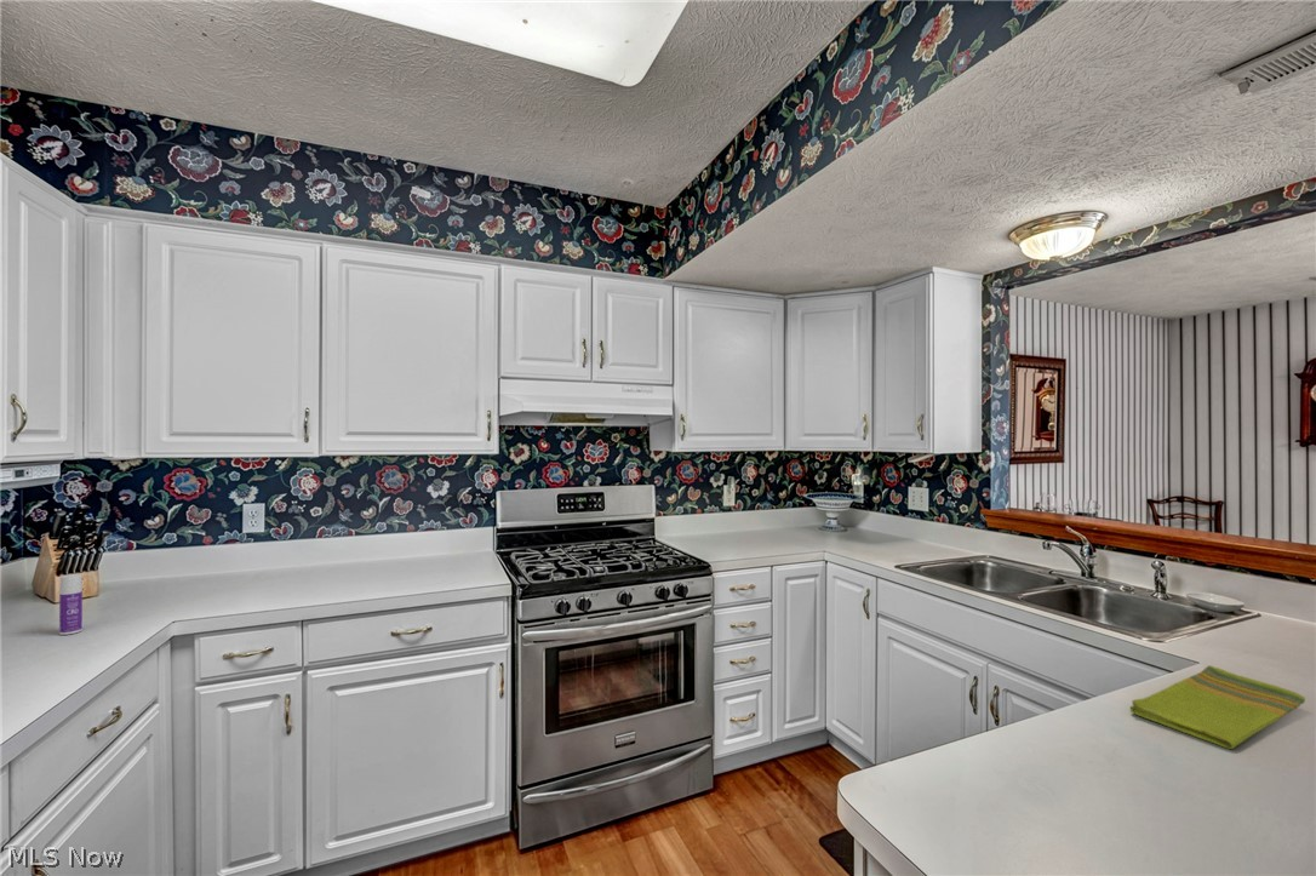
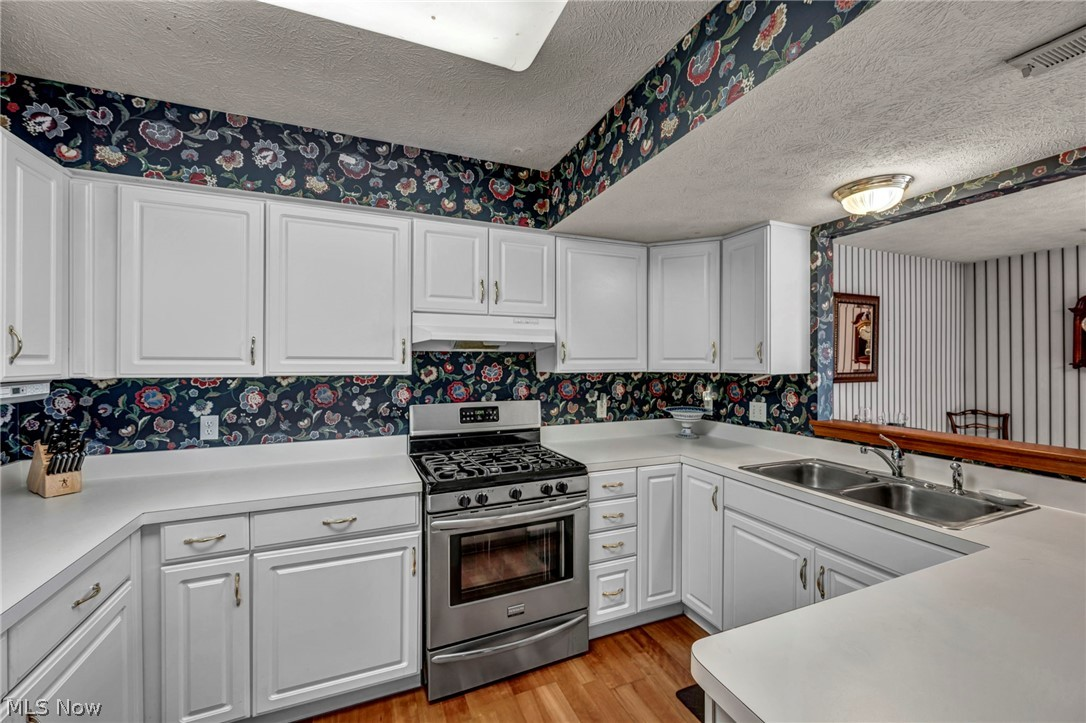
- bottle (70, 603)
- dish towel (1218, 702)
